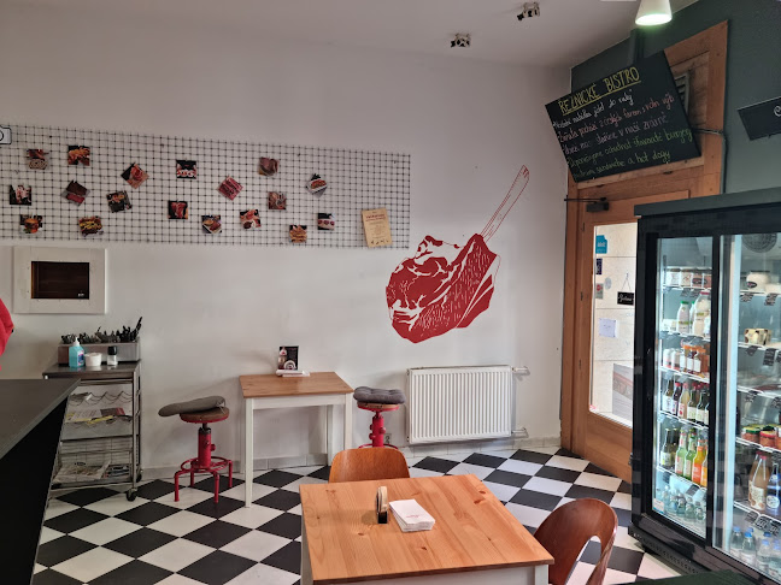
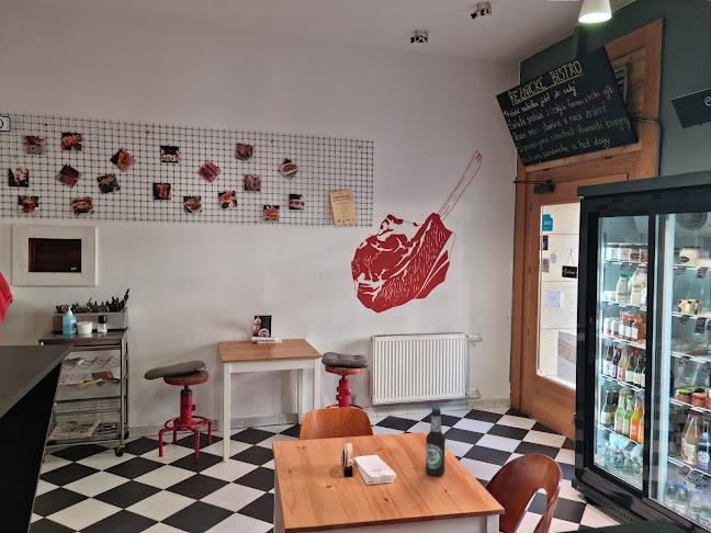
+ bottle (436, 440)
